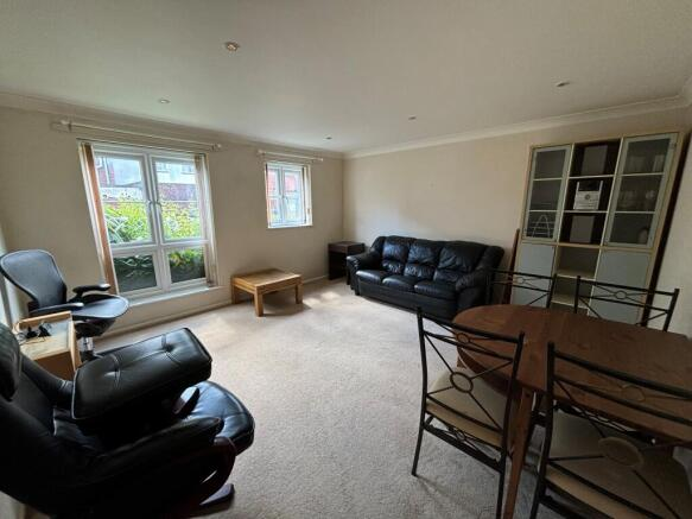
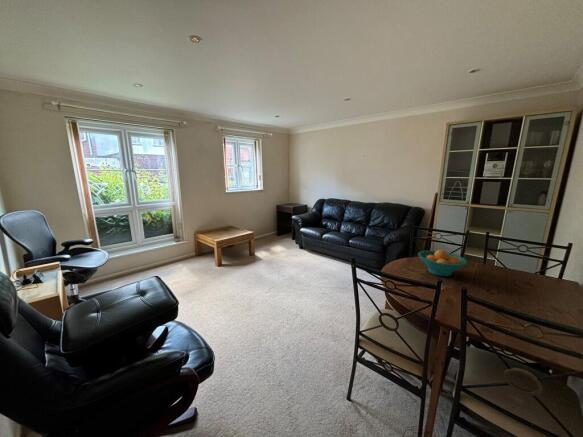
+ fruit bowl (440, 261)
